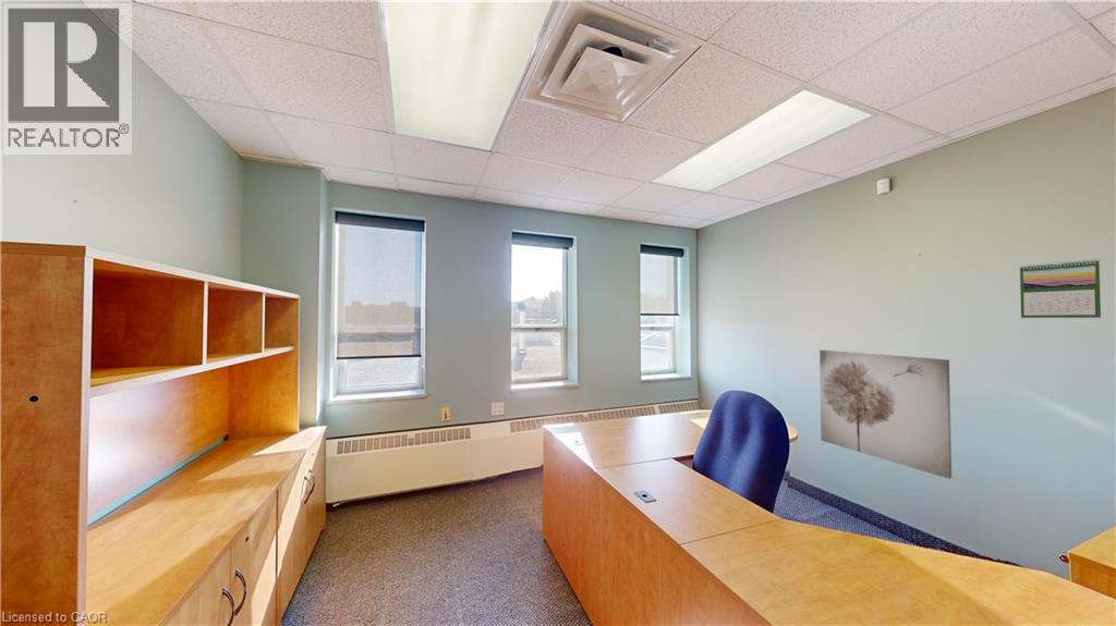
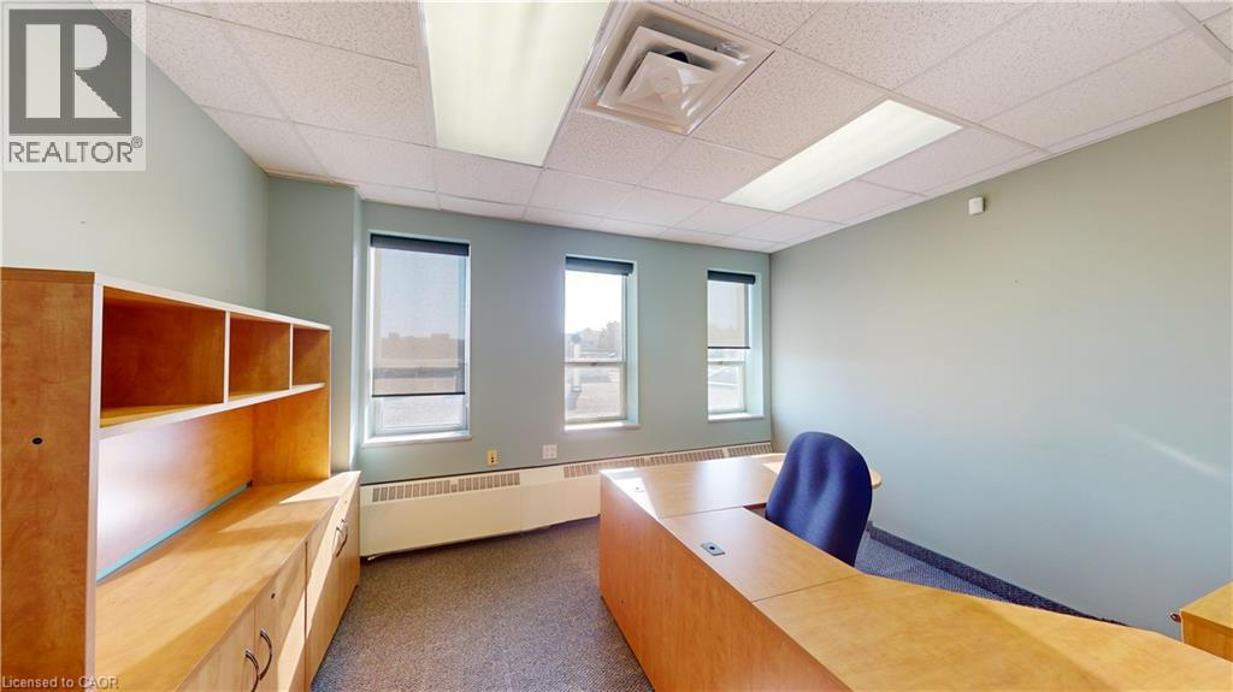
- wall art (876, 405)
- calendar (1057, 290)
